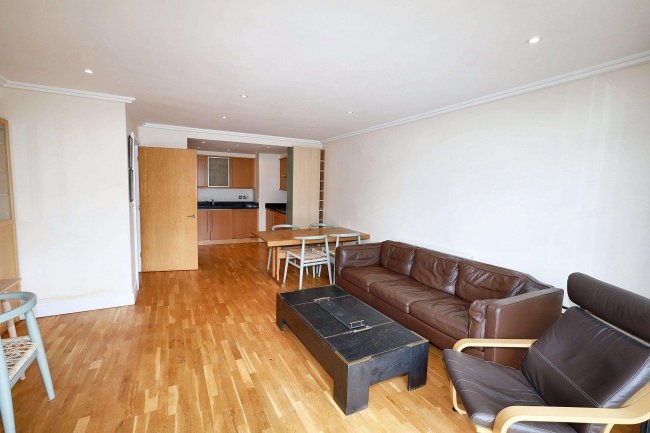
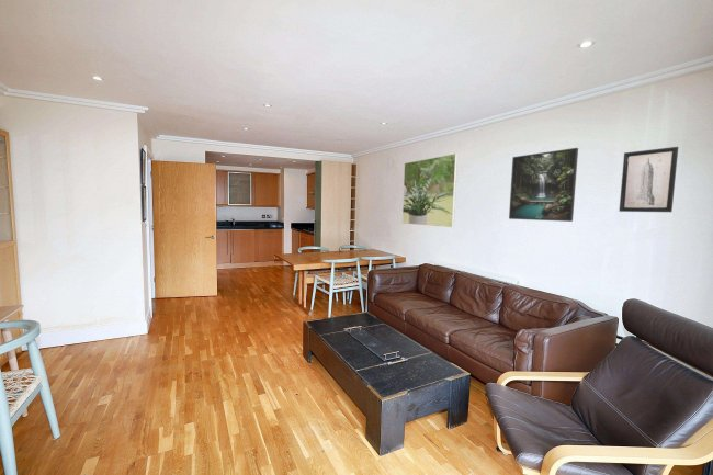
+ wall art (646, 181)
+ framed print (540, 186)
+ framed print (427, 192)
